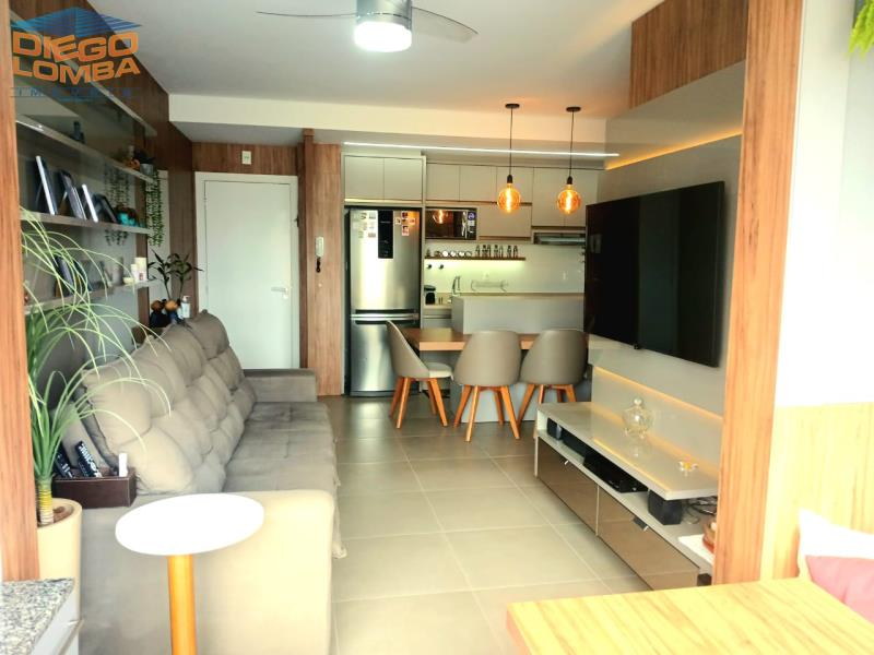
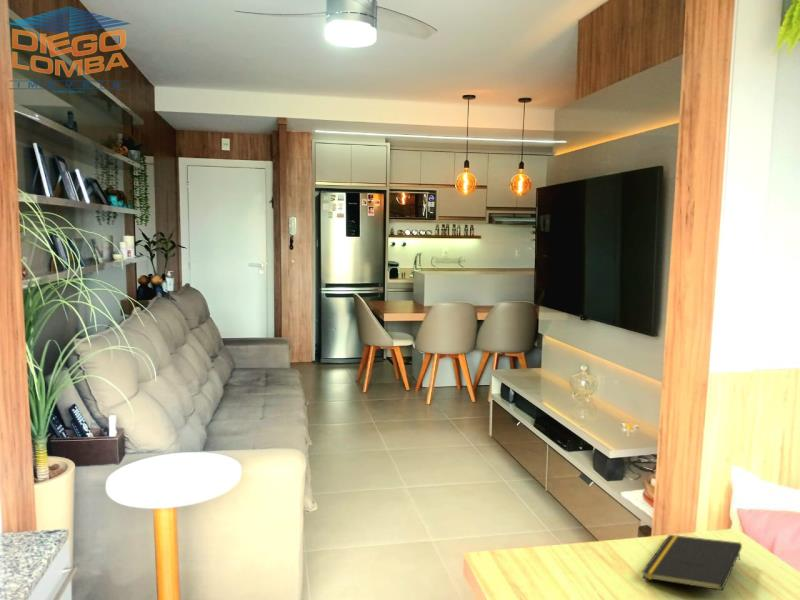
+ notepad (693, 559)
